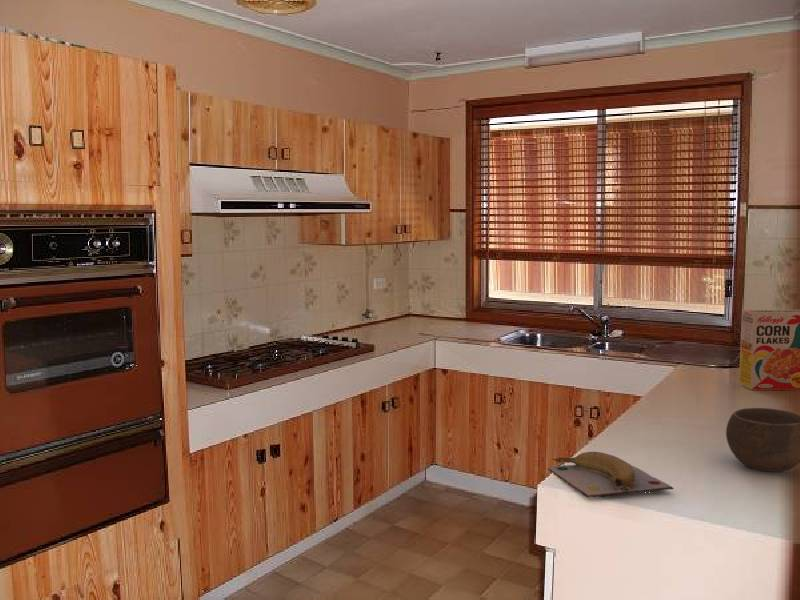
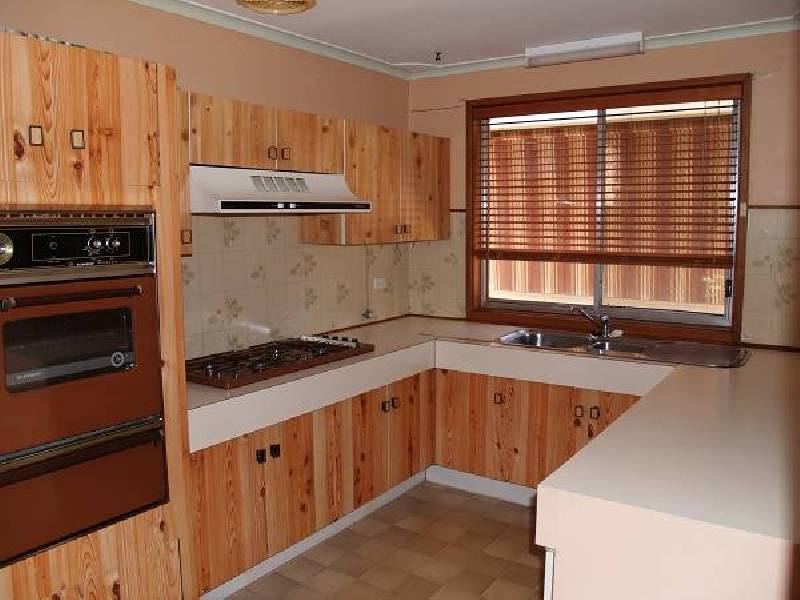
- cereal box (775, 349)
- bowl (766, 440)
- banana (607, 469)
